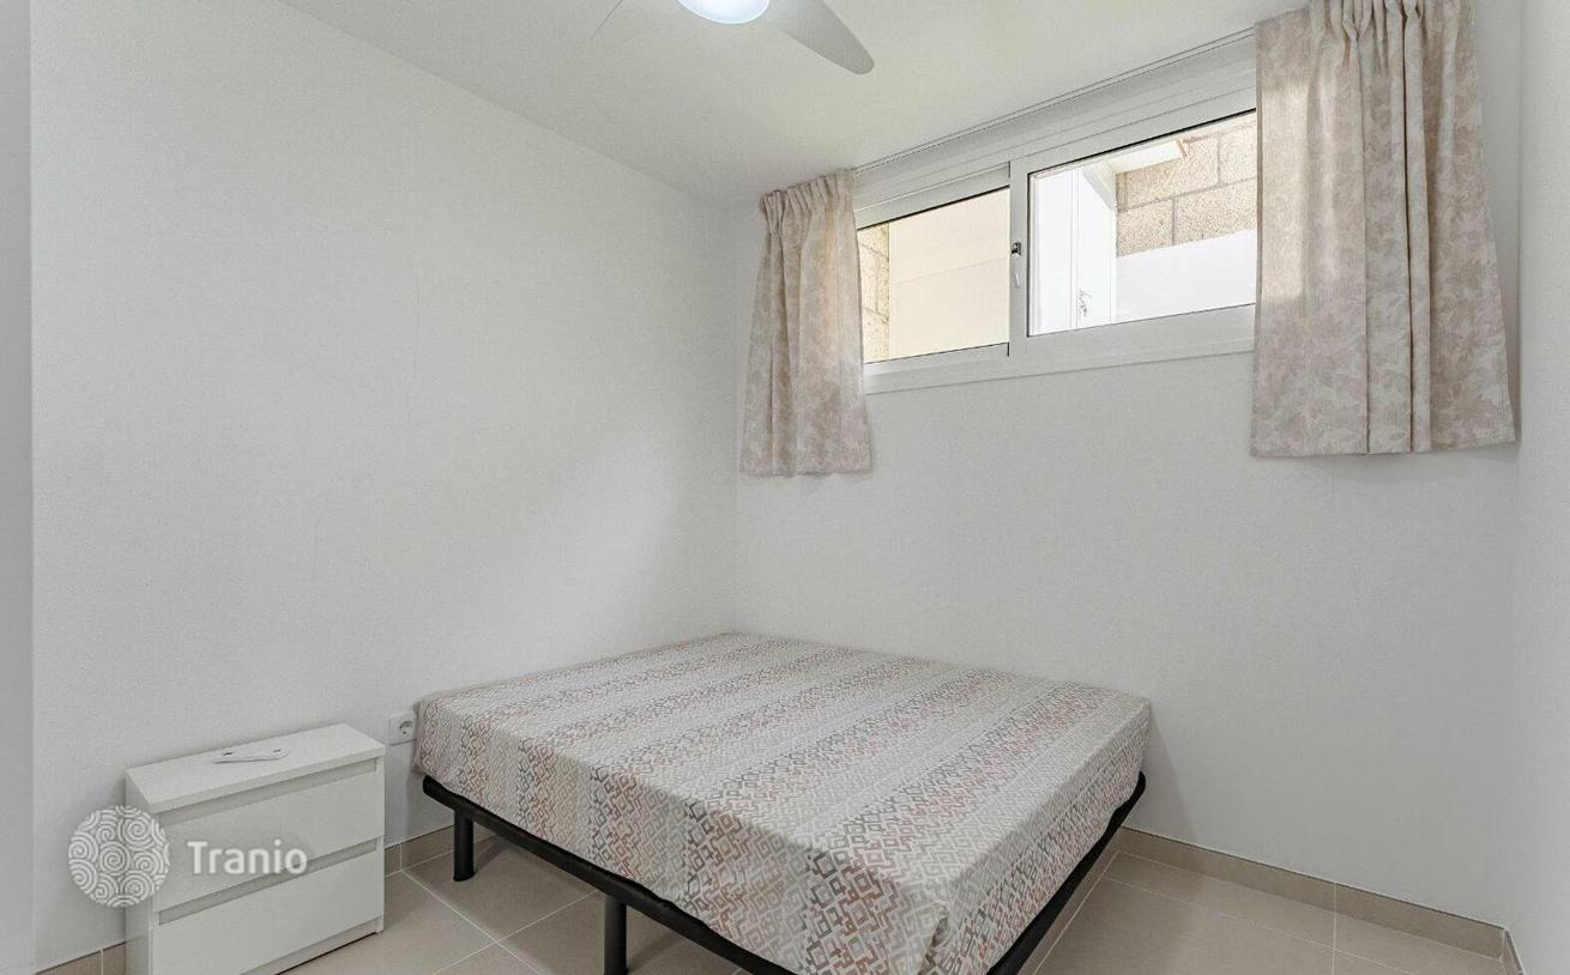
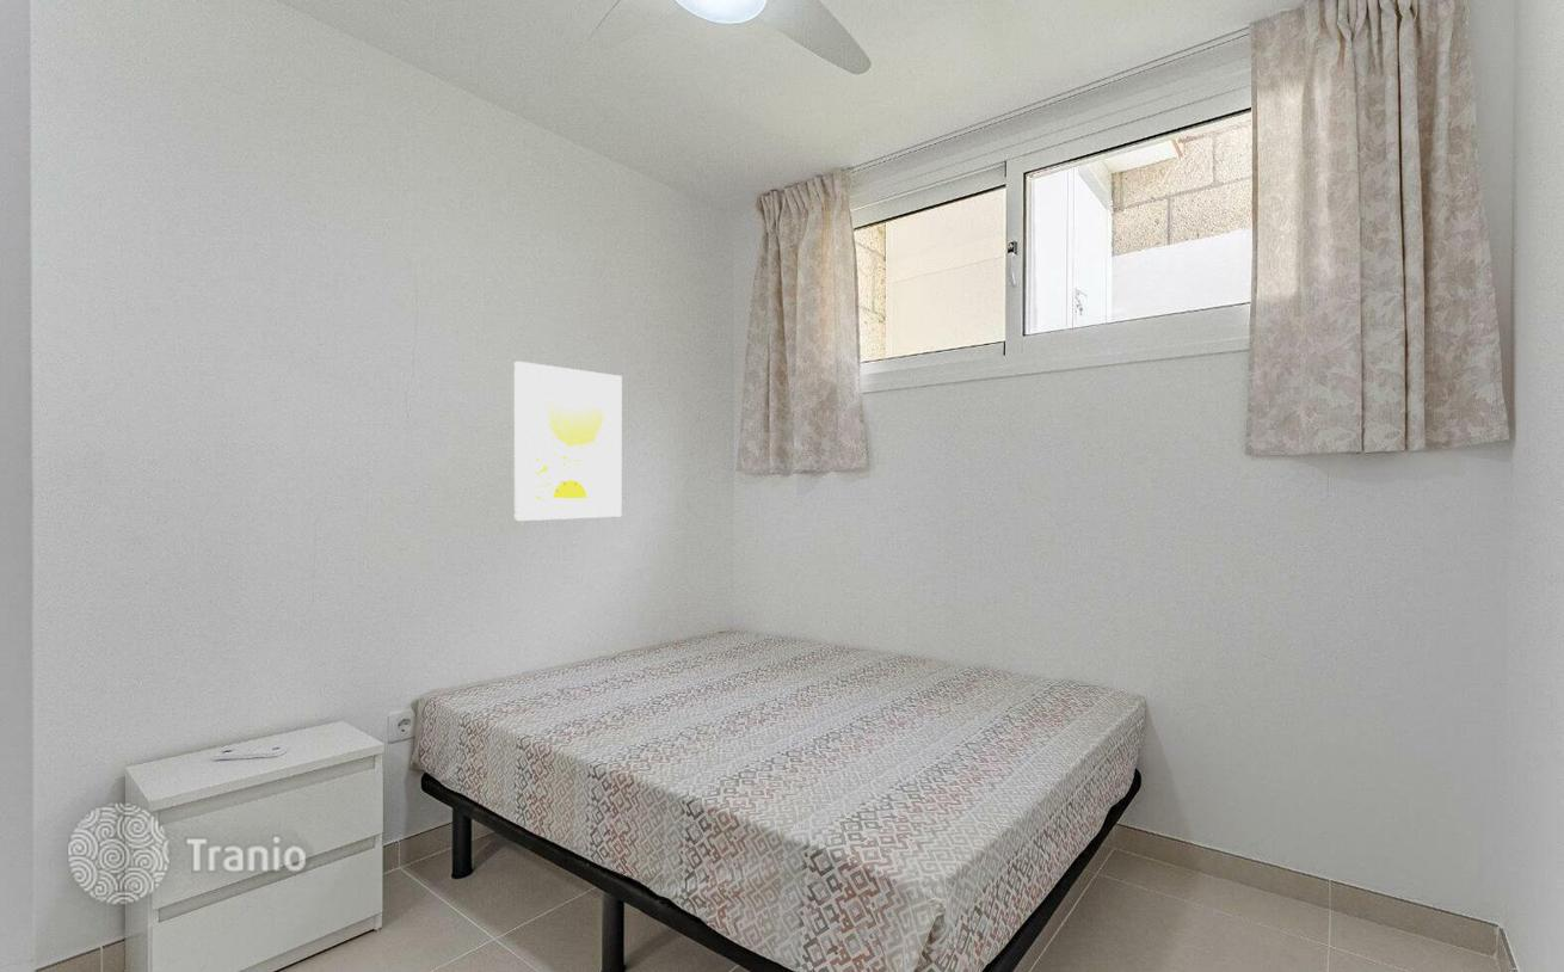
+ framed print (571, 443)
